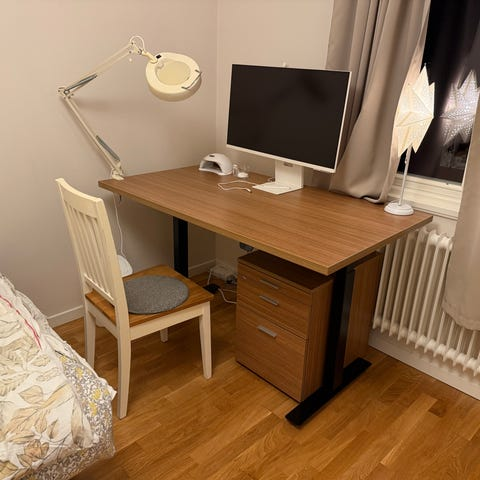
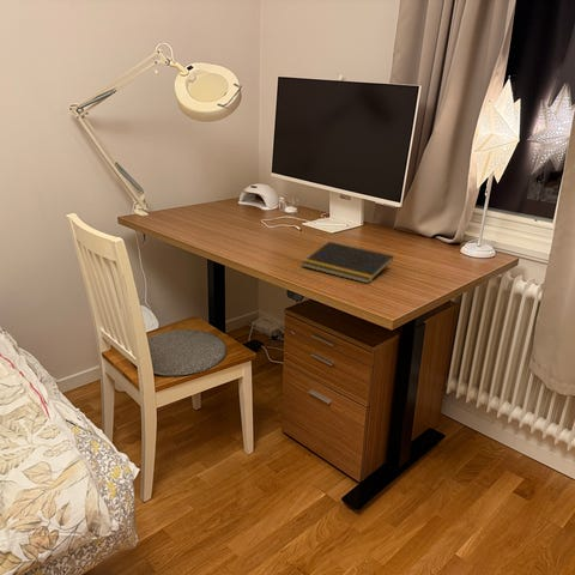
+ notepad (347, 260)
